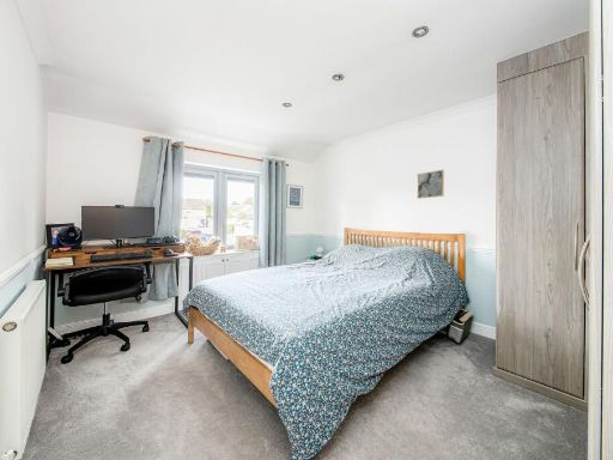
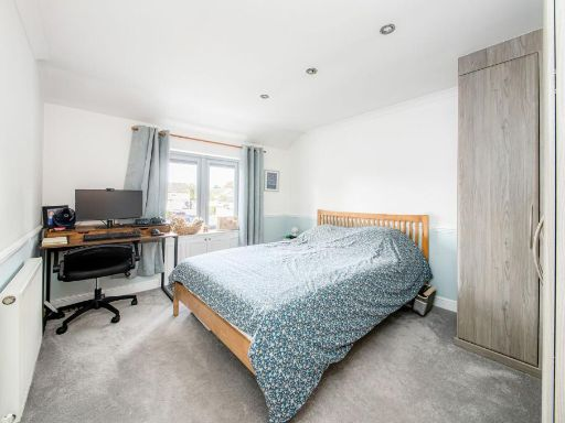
- wall art (430, 184)
